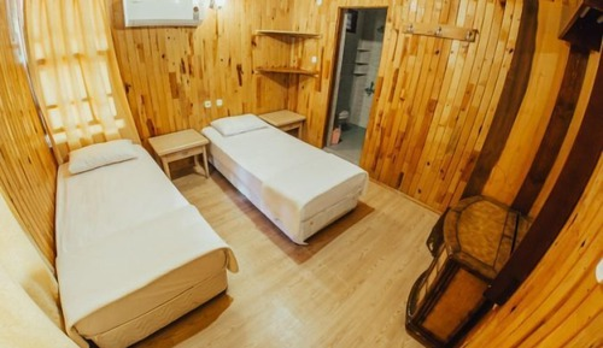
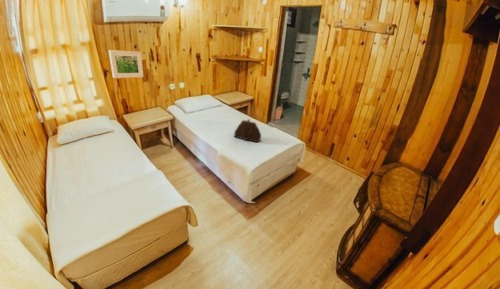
+ handbag (248, 129)
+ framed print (127, 64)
